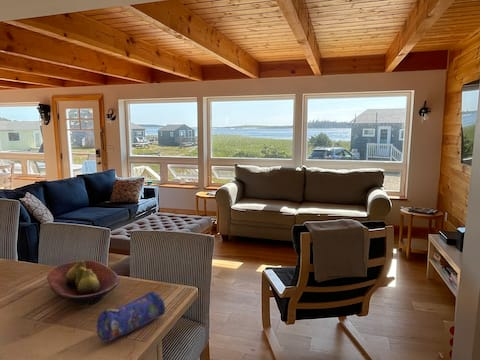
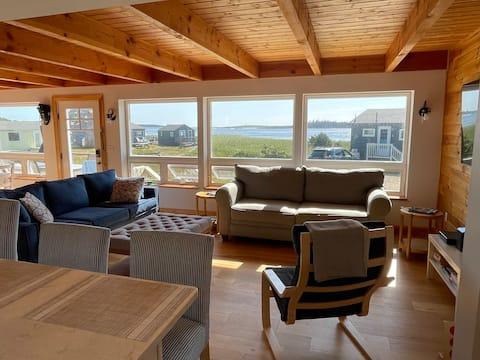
- fruit bowl (82, 278)
- pencil case (132, 313)
